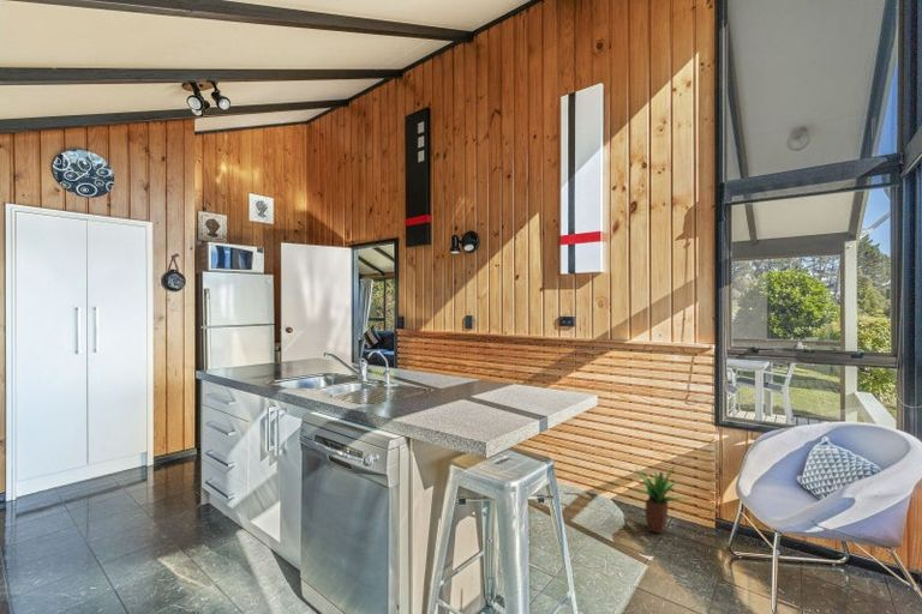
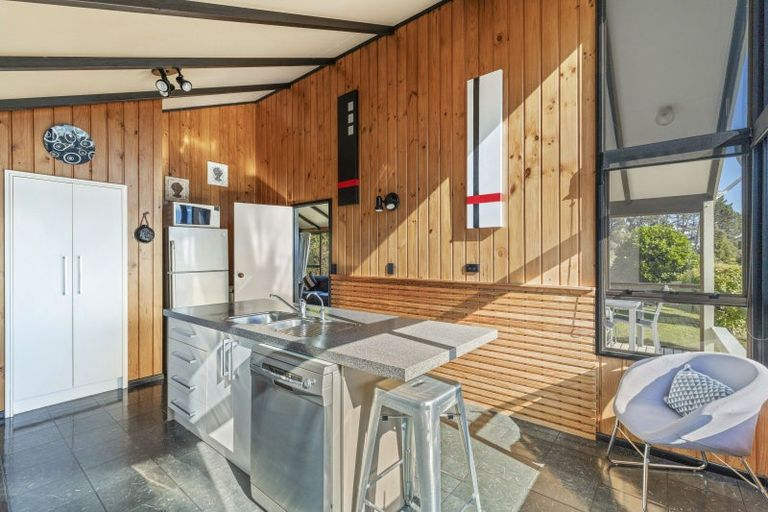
- potted plant (661, 496)
